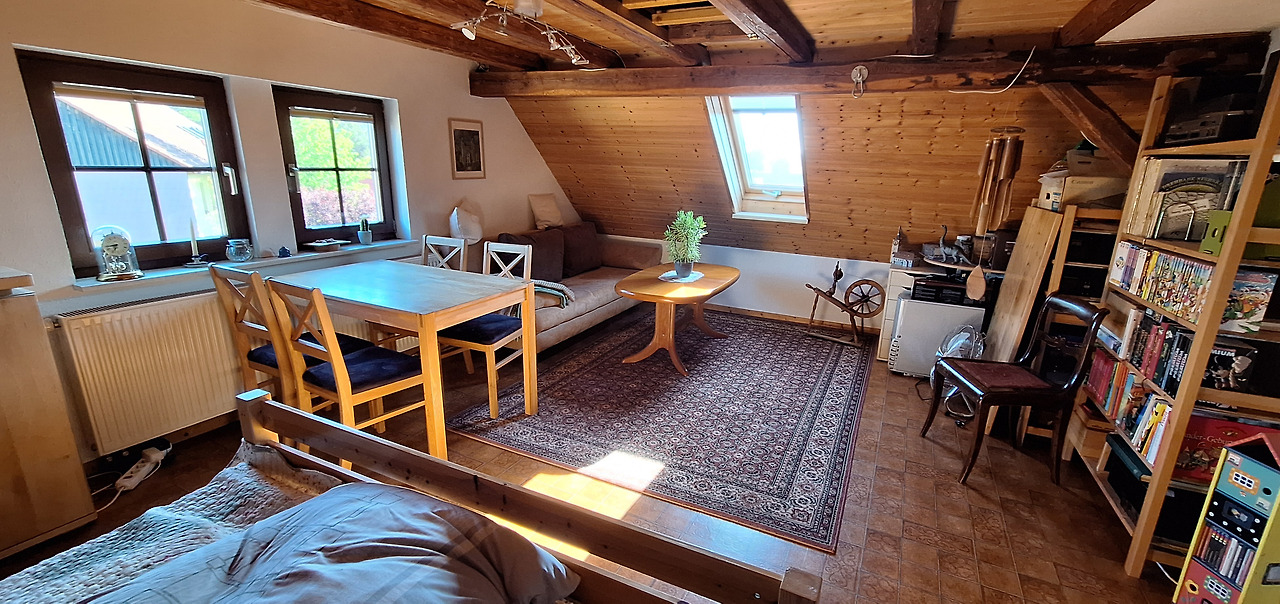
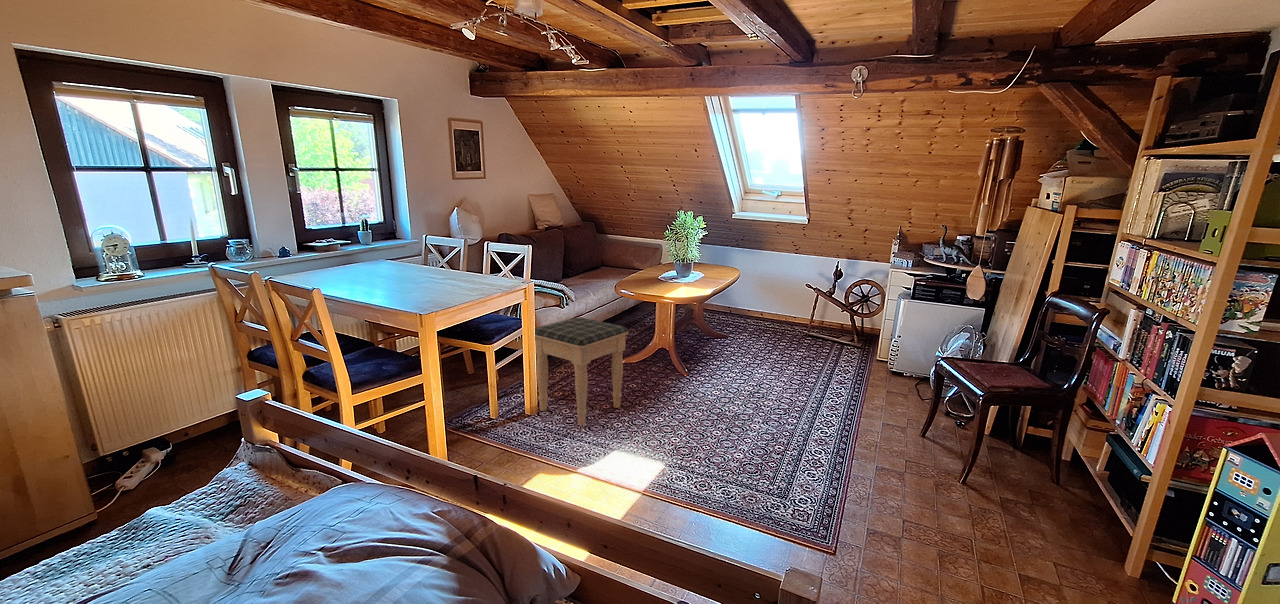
+ footstool (580, 367)
